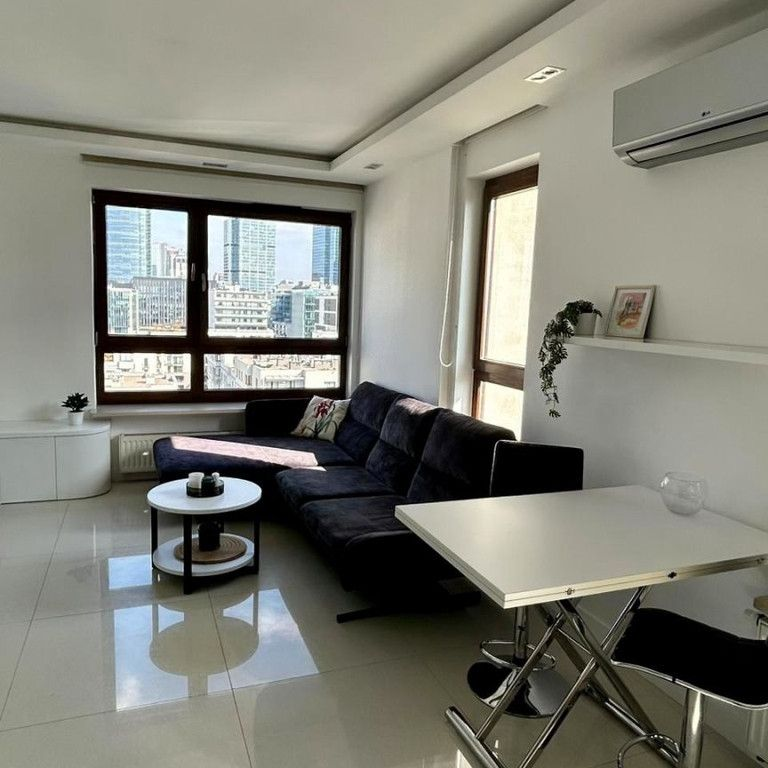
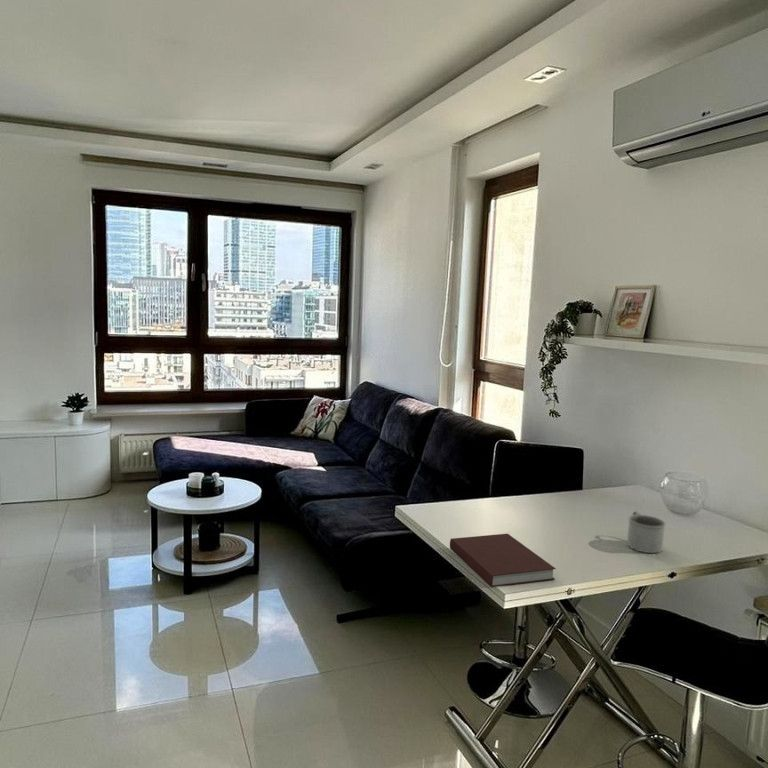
+ notebook (499, 558)
+ mug (643, 532)
